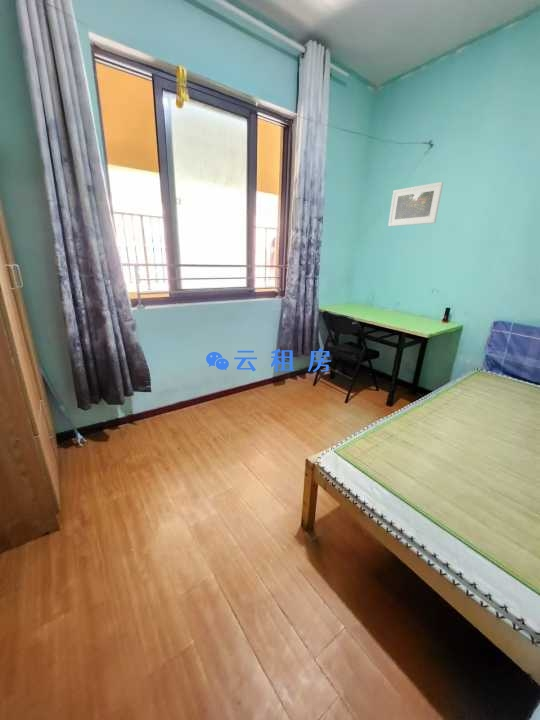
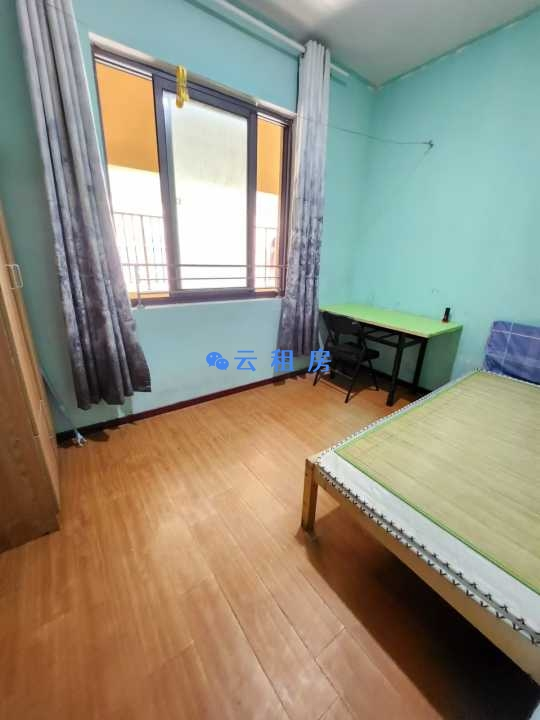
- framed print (413, 206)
